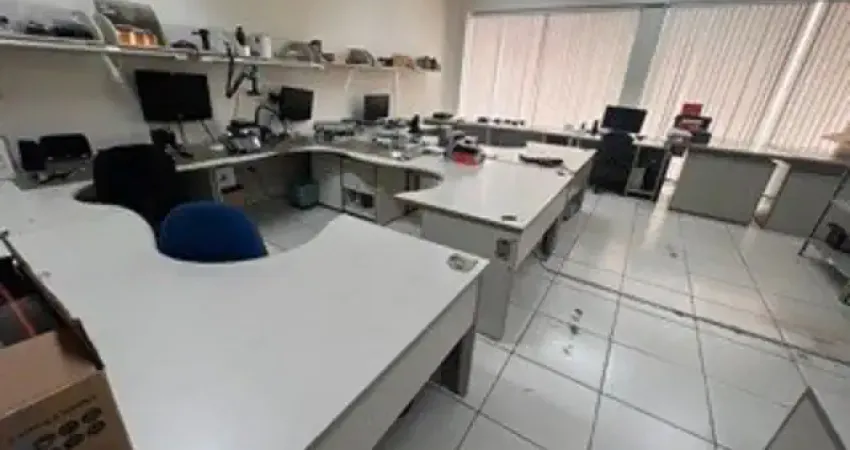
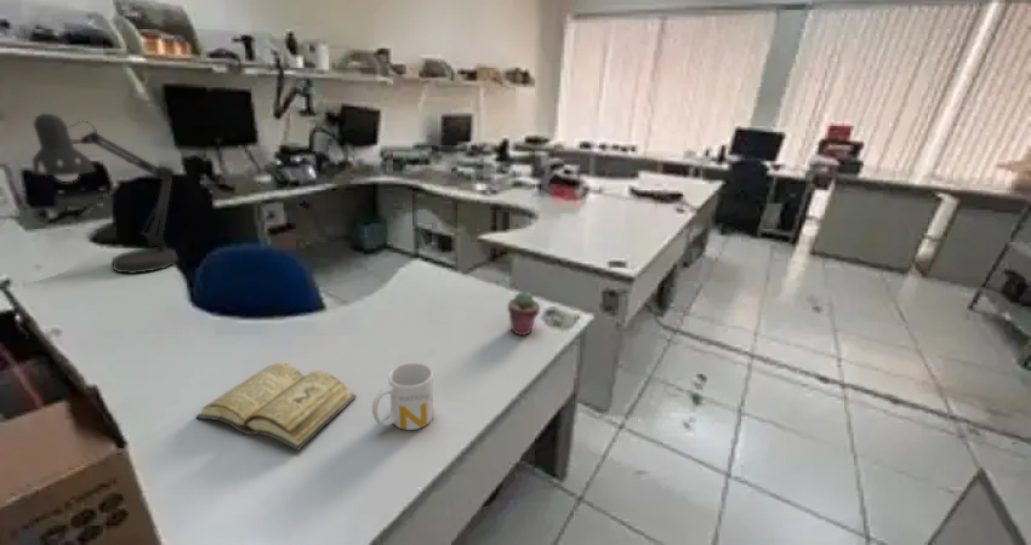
+ potted succulent (523, 311)
+ mug (406, 400)
+ diary (278, 397)
+ desk lamp (93, 171)
